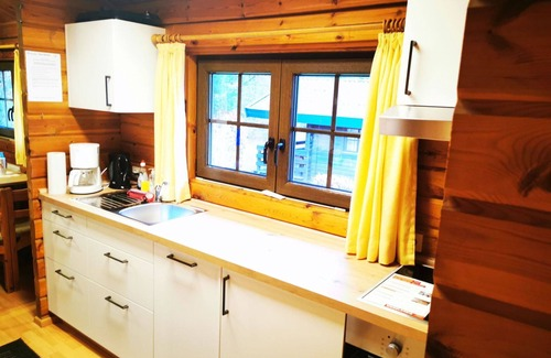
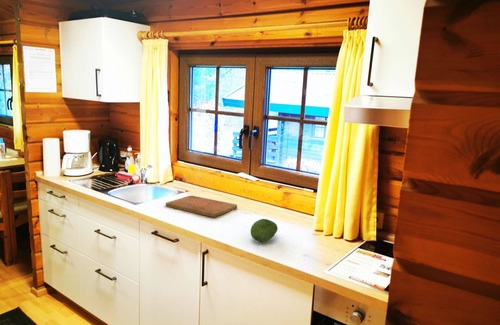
+ cutting board (201, 205)
+ fruit (265, 229)
